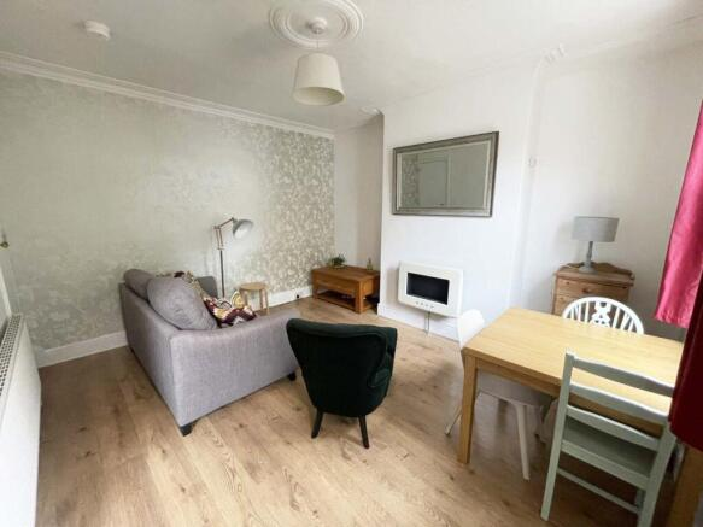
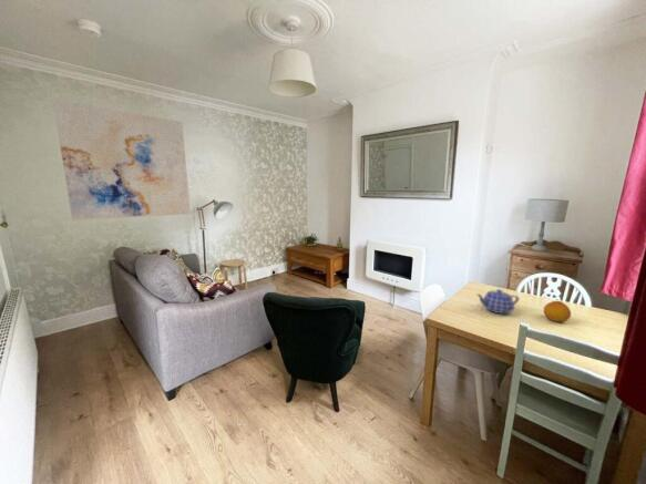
+ wall art (132, 166)
+ teapot (496, 299)
+ fruit (556, 310)
